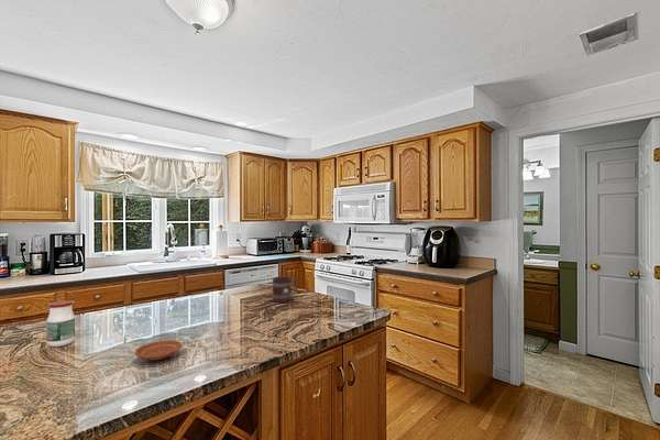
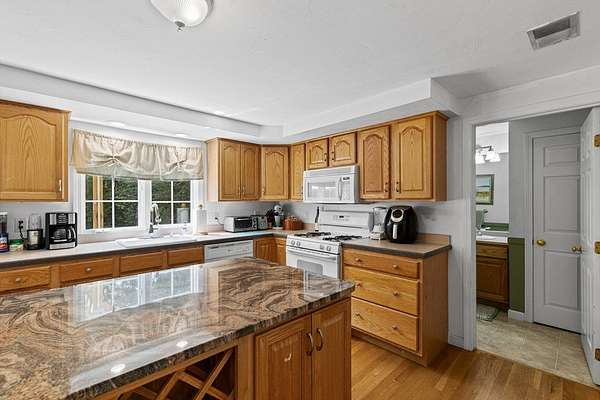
- jar (61, 322)
- plate (158, 352)
- mug (285, 288)
